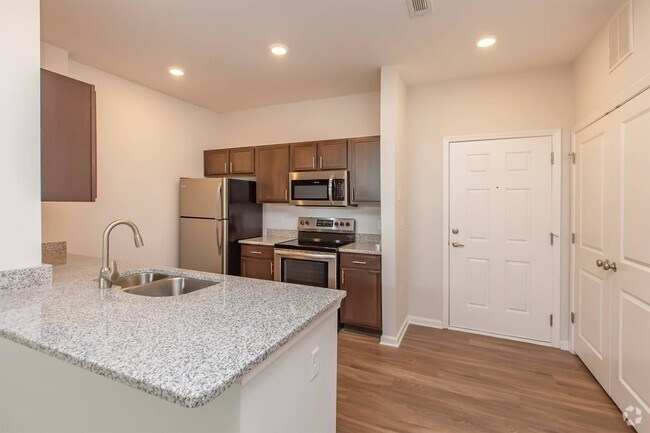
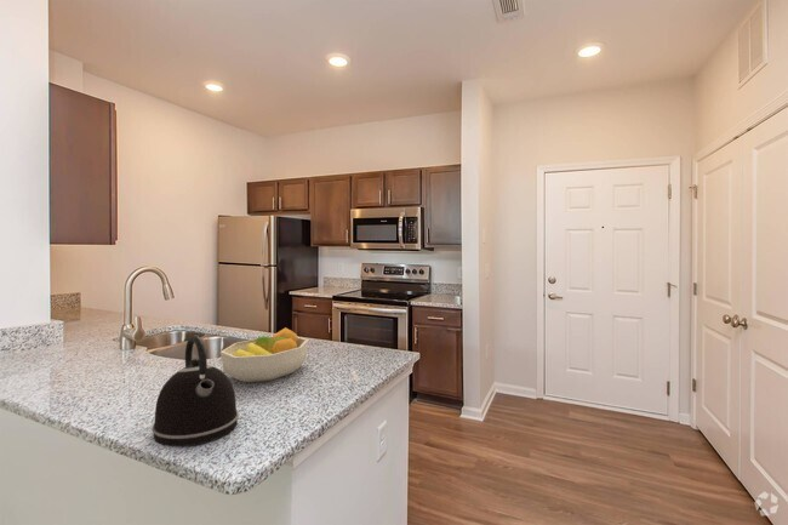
+ kettle (196, 382)
+ fruit bowl (267, 352)
